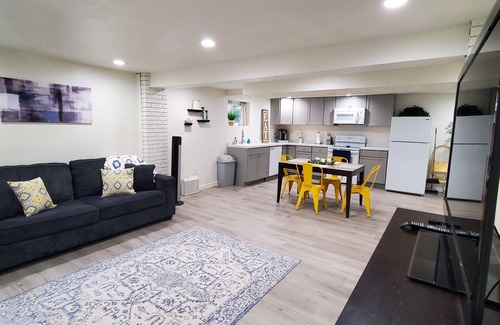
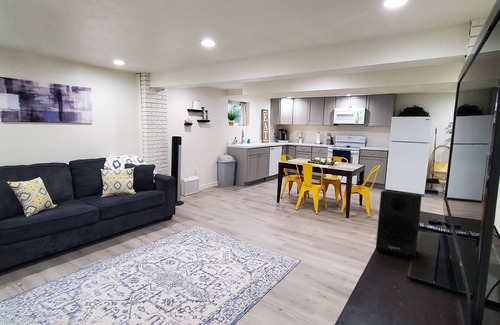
+ speaker (398, 221)
